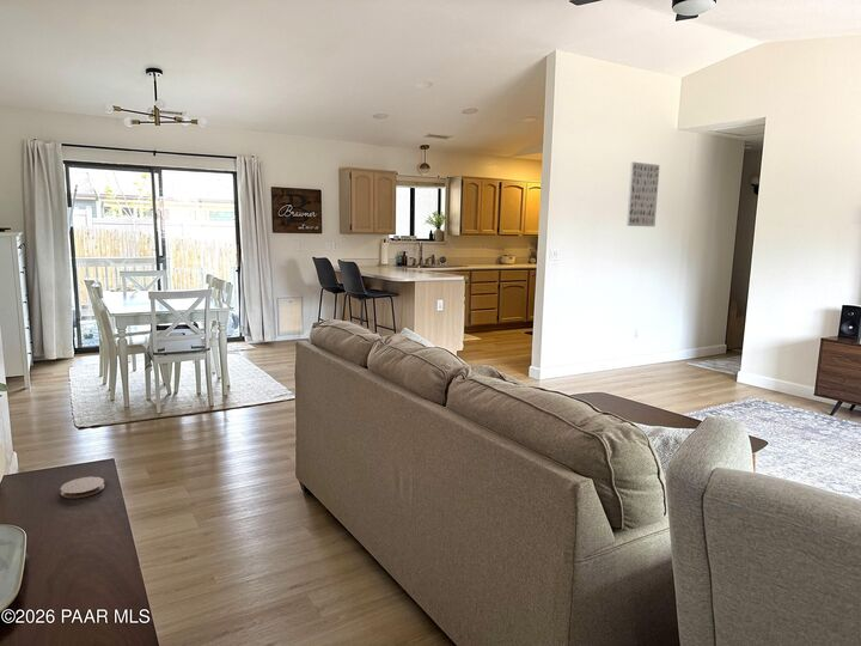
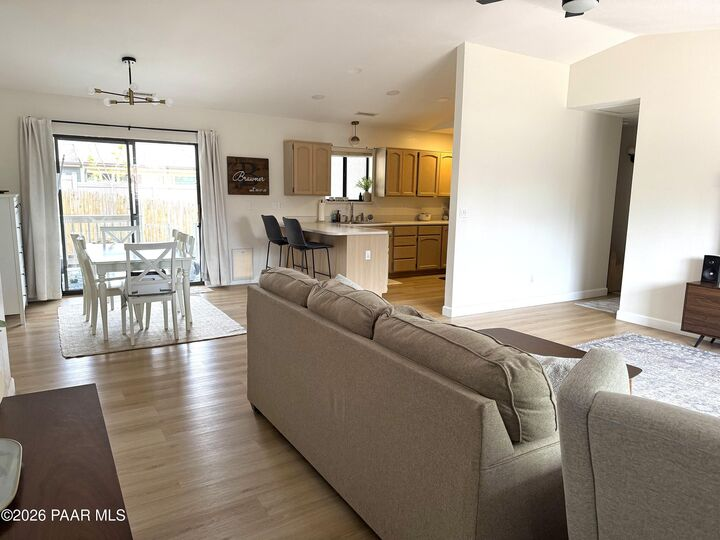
- coaster (83, 487)
- wall art (642, 195)
